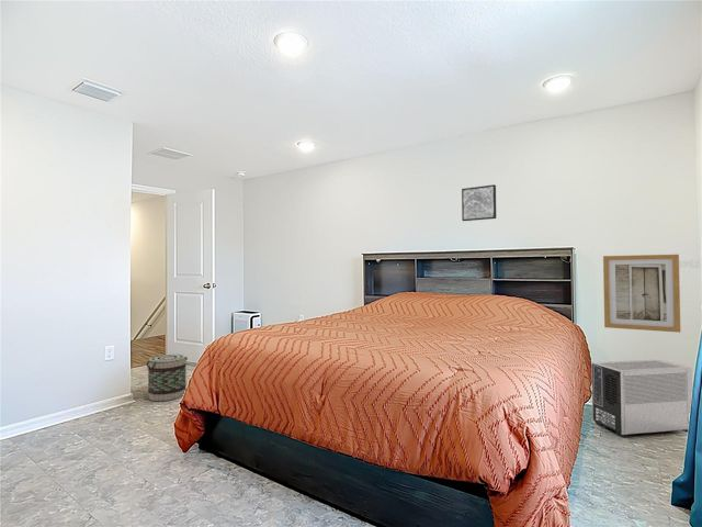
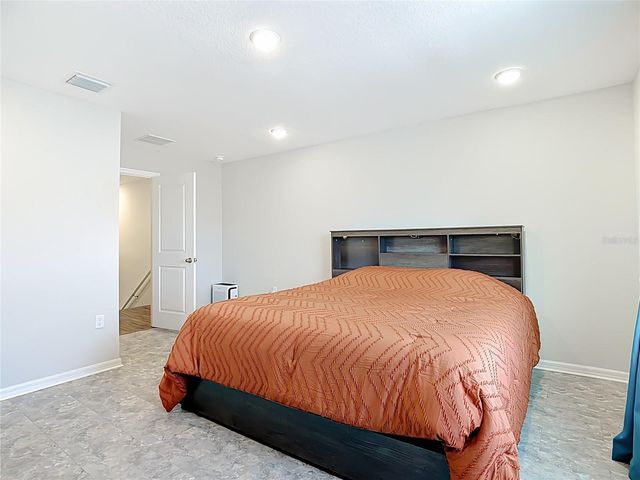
- wall art (639, 292)
- basket (167, 374)
- air purifier (641, 395)
- wall art (478, 203)
